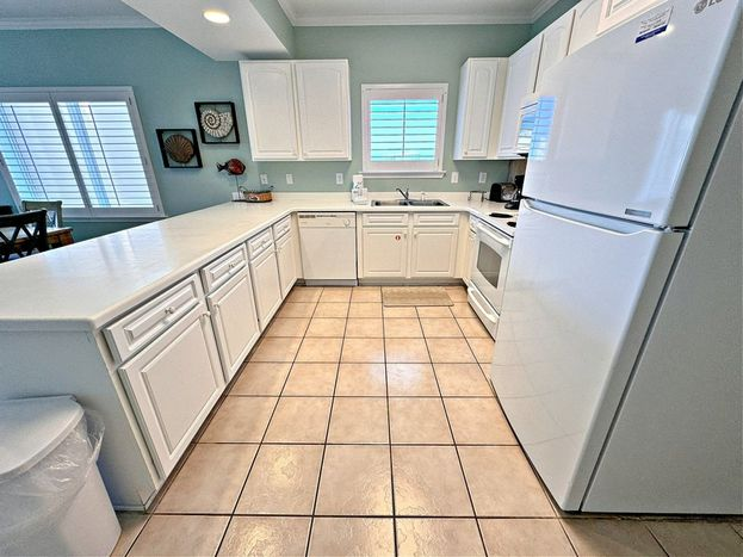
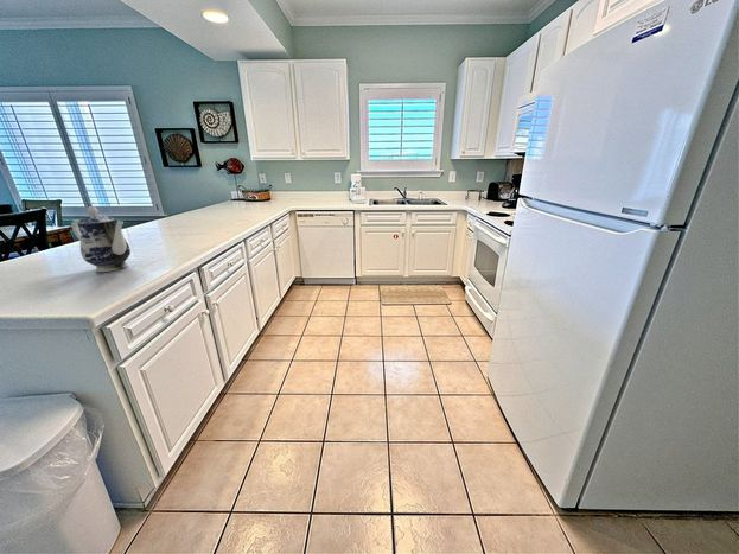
+ teapot (102, 238)
